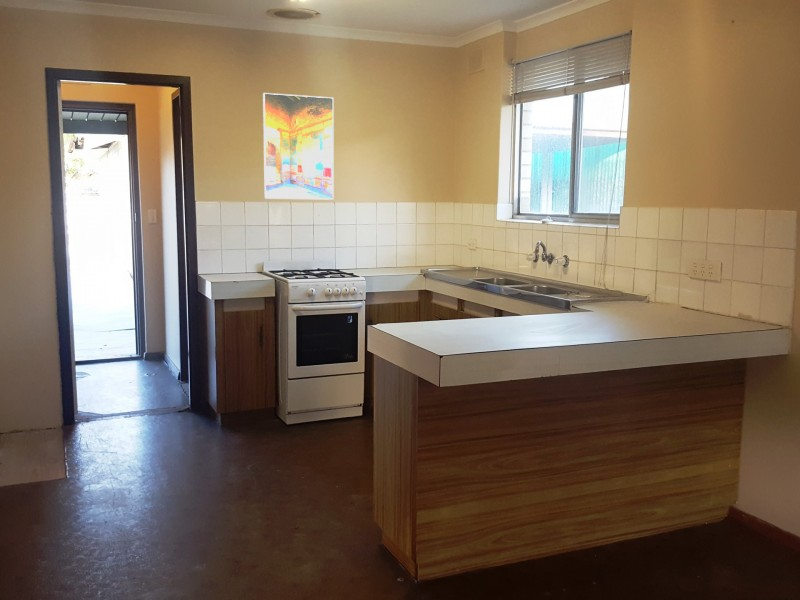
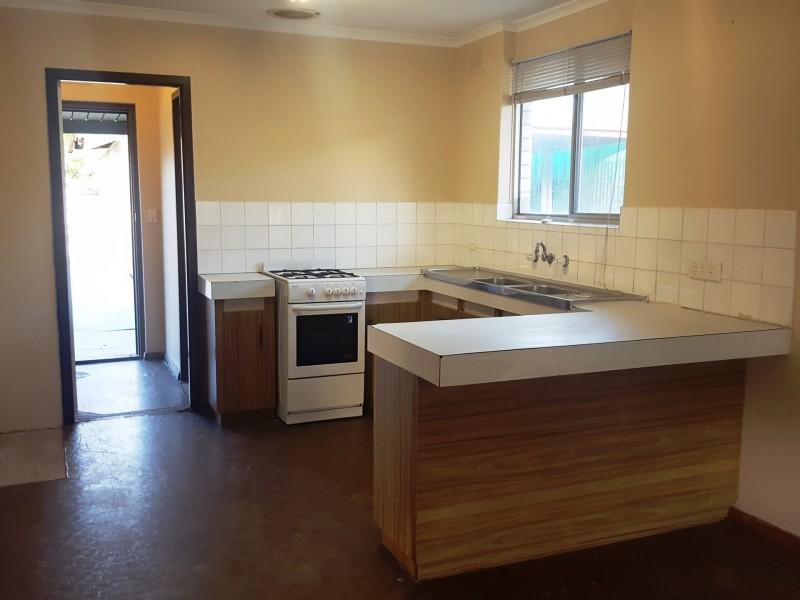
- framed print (299, 147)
